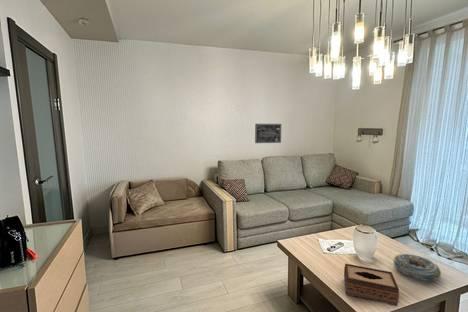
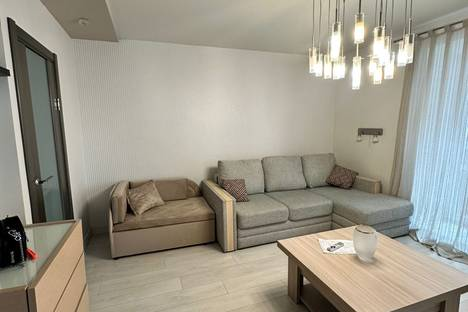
- tissue box (369, 283)
- decorative bowl (416, 265)
- wall art (268, 133)
